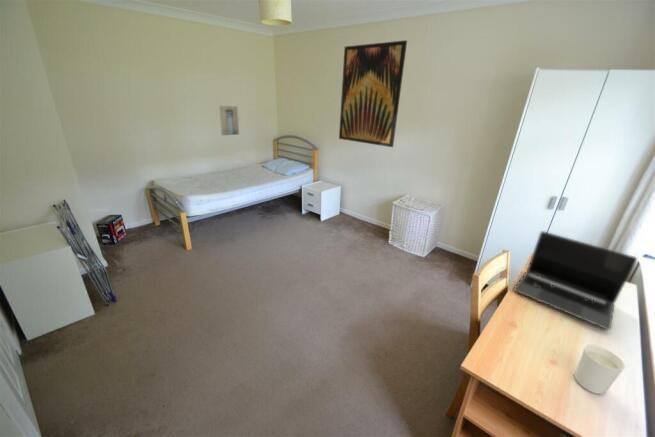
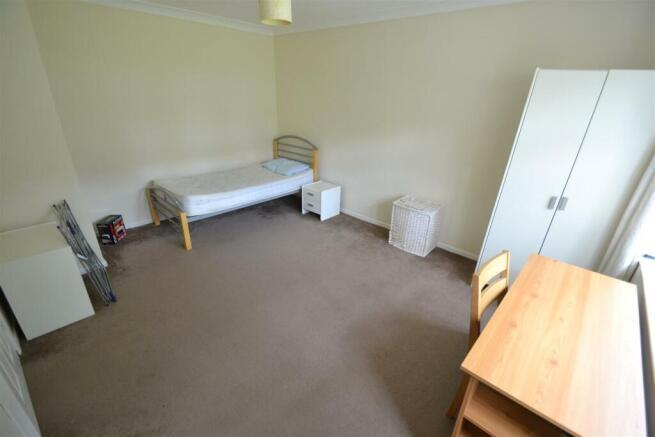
- wall art (368, 96)
- candle holder (596, 370)
- wall art (229, 120)
- laptop (571, 275)
